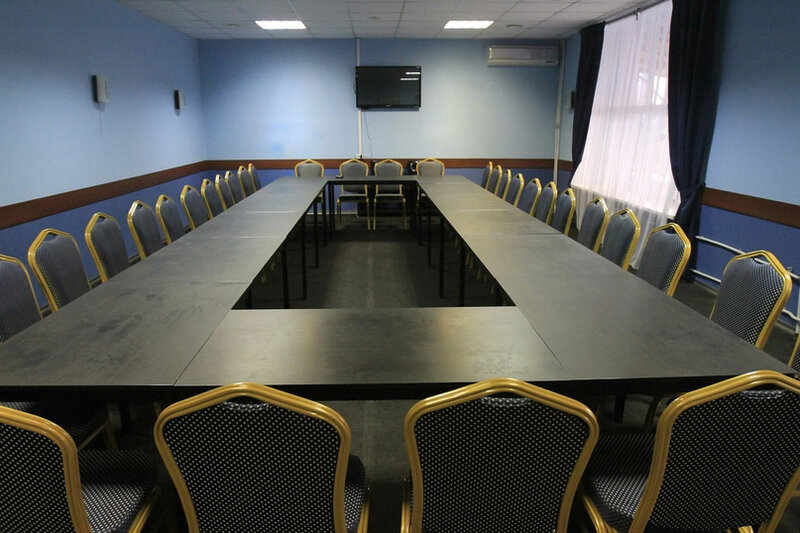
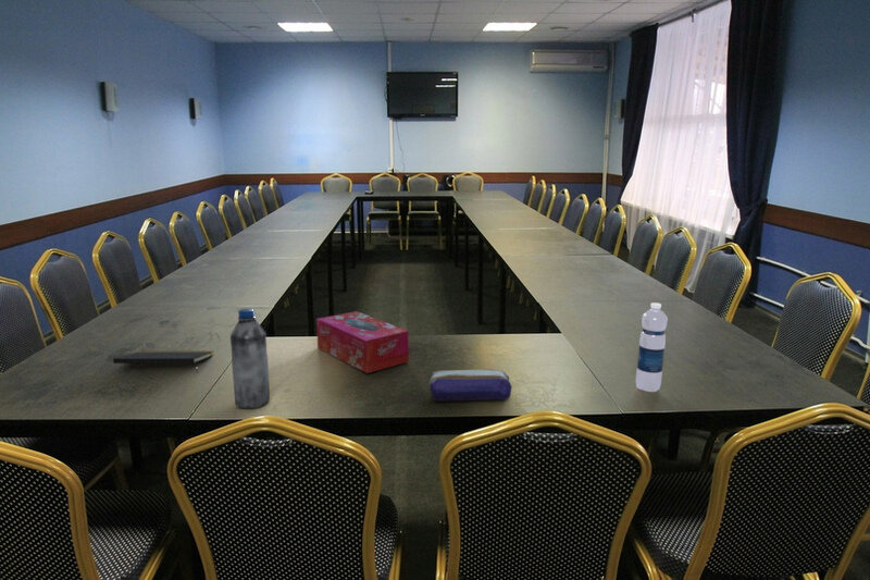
+ tissue box (361, 340)
+ notepad (165, 357)
+ pencil case (470, 385)
+ water bottle (249, 357)
+ water bottle (651, 346)
